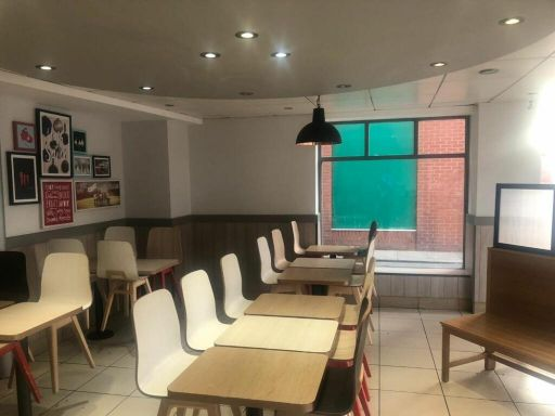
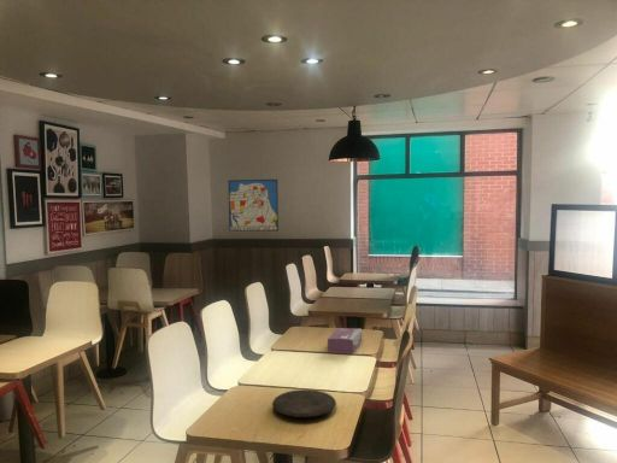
+ tissue box (345, 339)
+ plate (304, 404)
+ wall art (253, 205)
